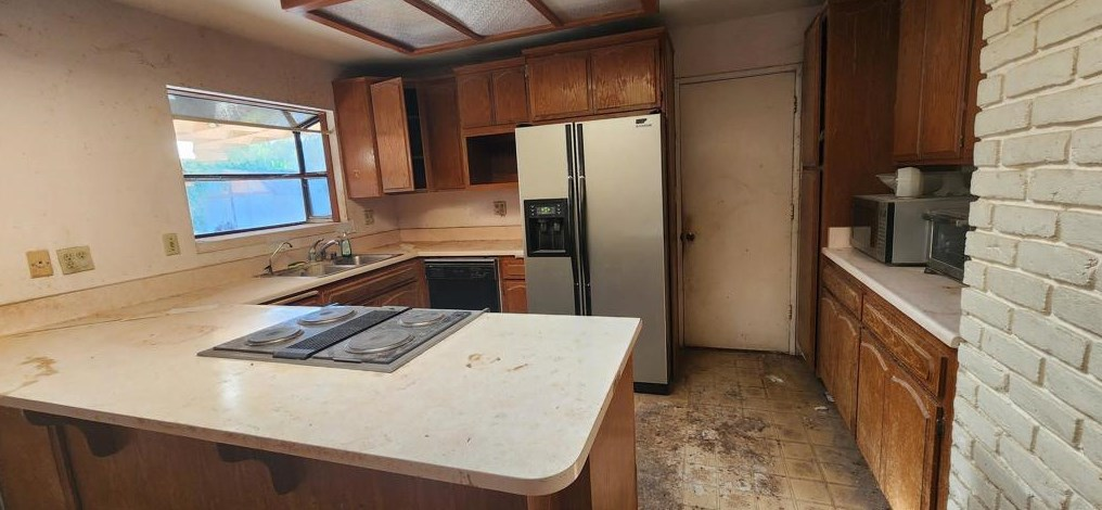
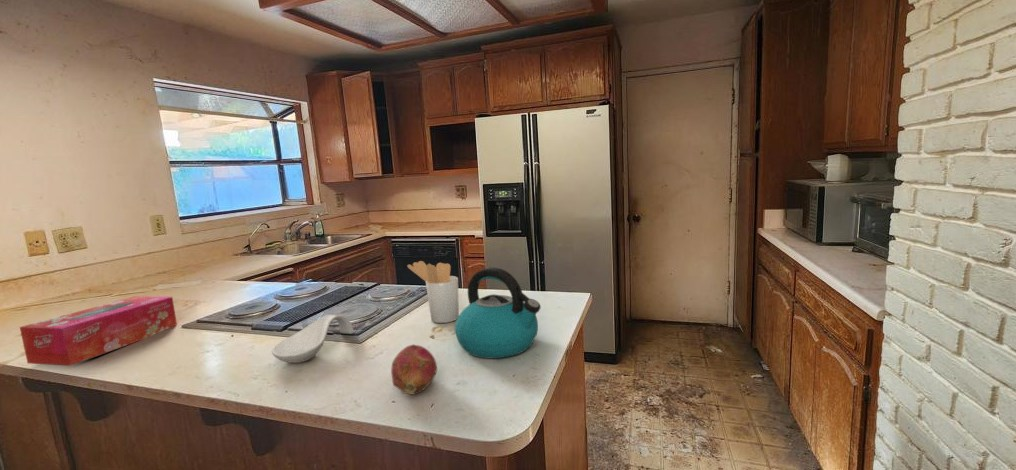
+ utensil holder (434, 289)
+ tissue box (106, 327)
+ spoon rest (315, 336)
+ kettle (499, 308)
+ fruit (415, 366)
